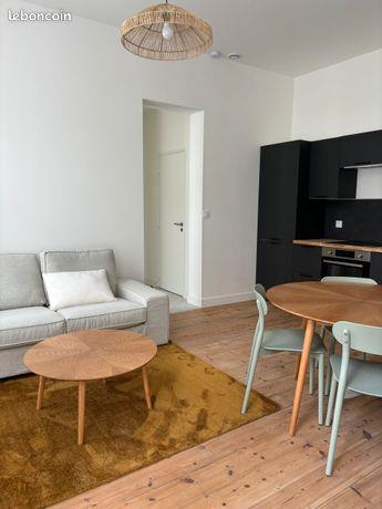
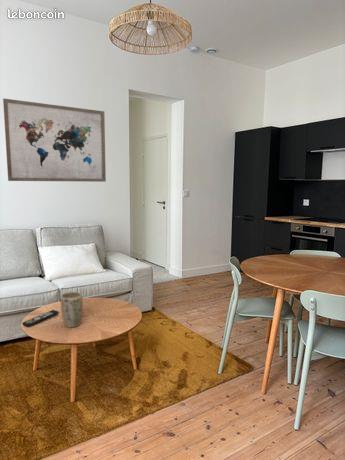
+ remote control (41, 318)
+ plant pot (71, 309)
+ wall art (59, 144)
